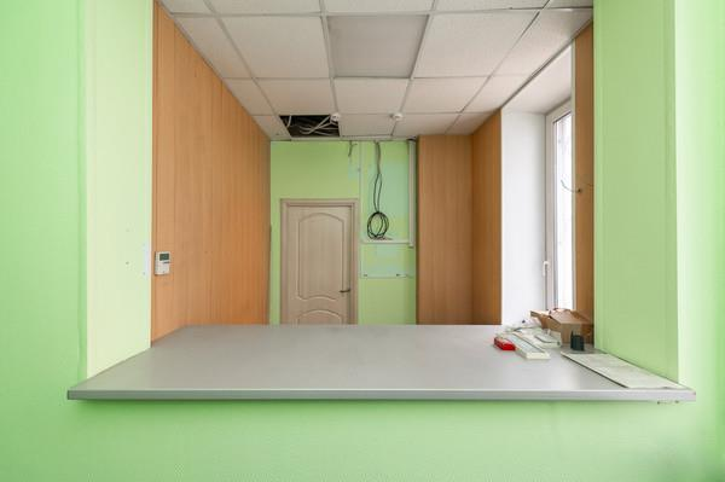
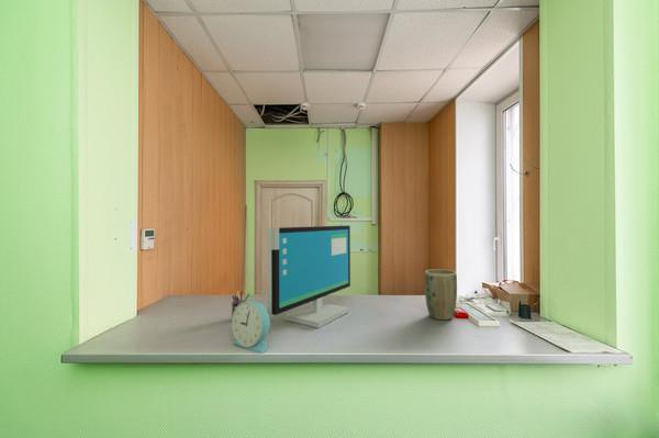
+ computer monitor (317, 270)
+ pen holder (239, 303)
+ alarm clock (253, 322)
+ plant pot (440, 293)
